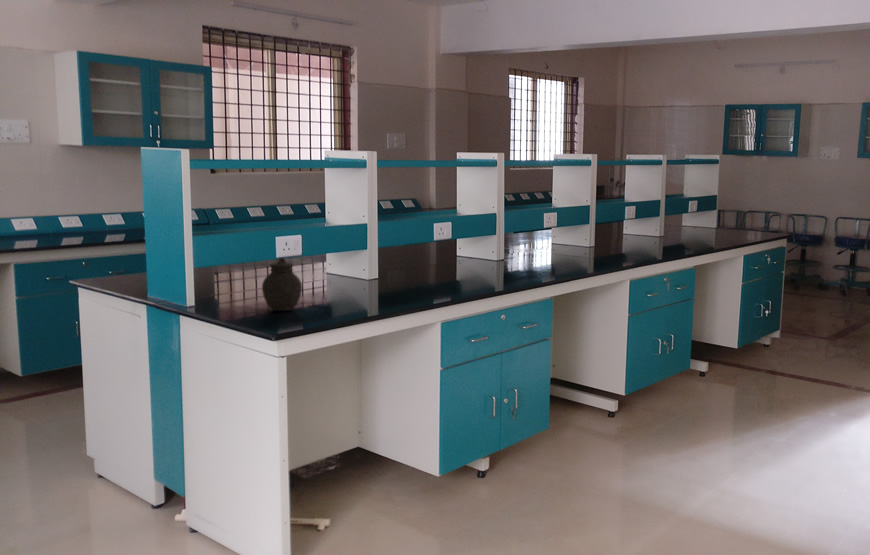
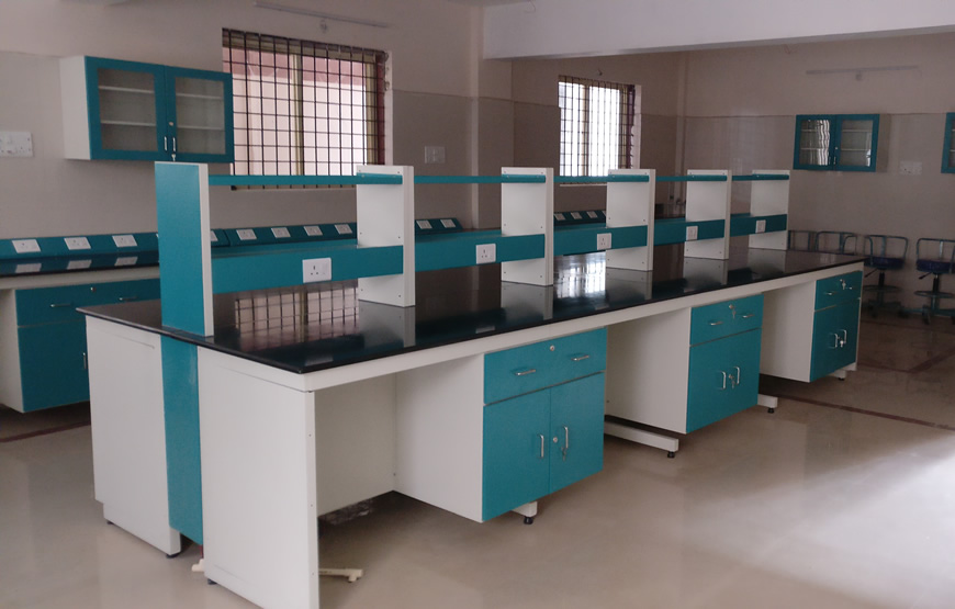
- jar (281, 283)
